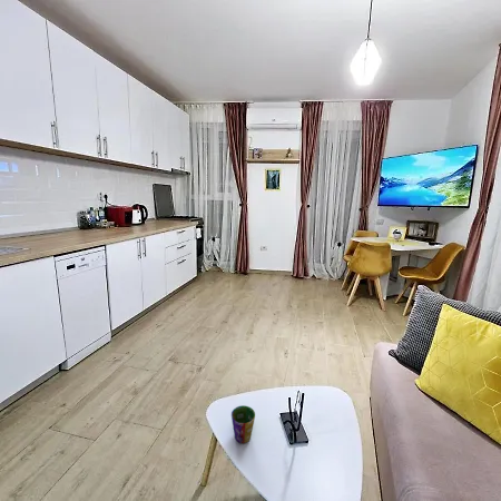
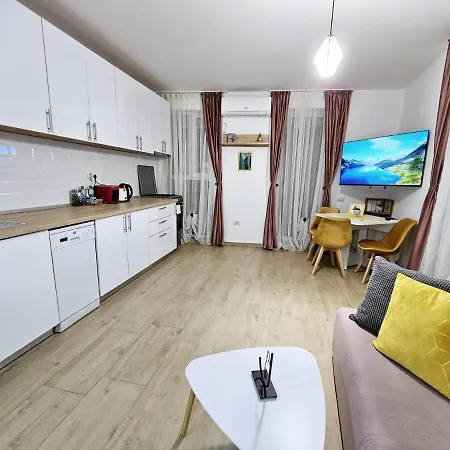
- cup (242, 429)
